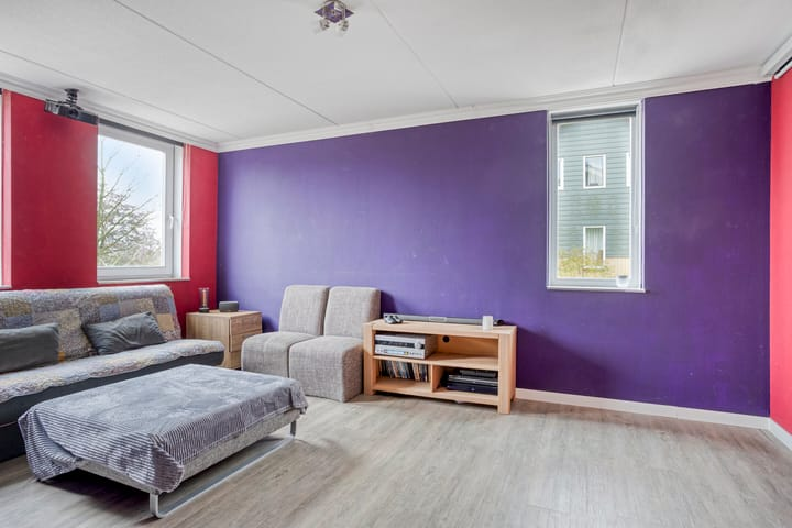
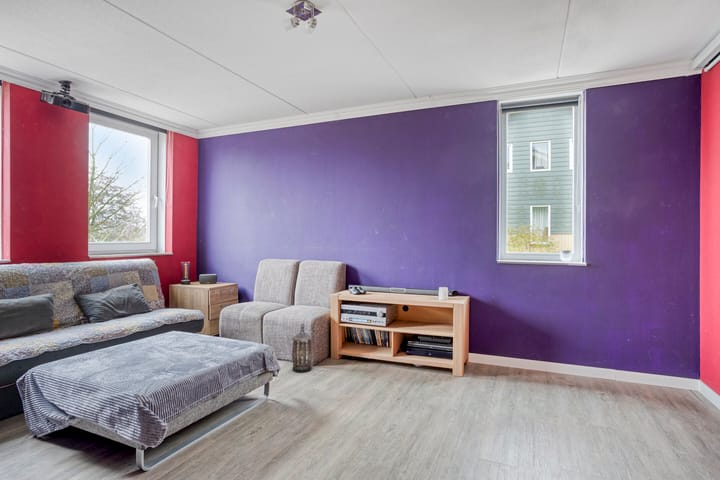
+ lantern (301, 346)
